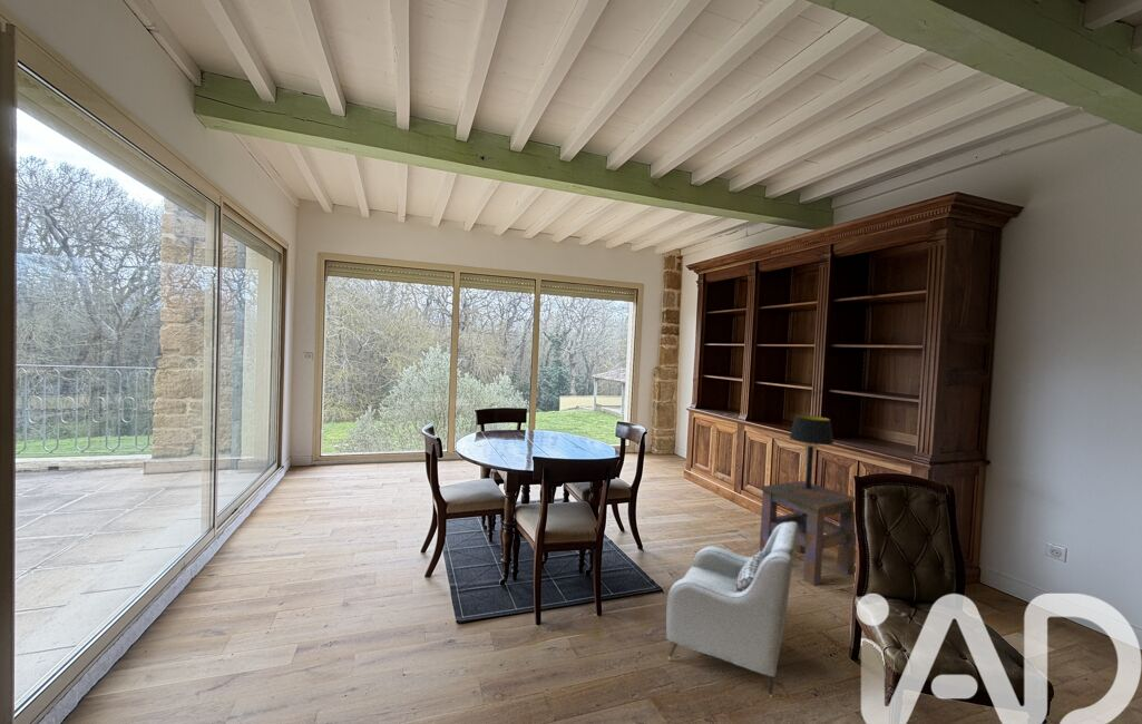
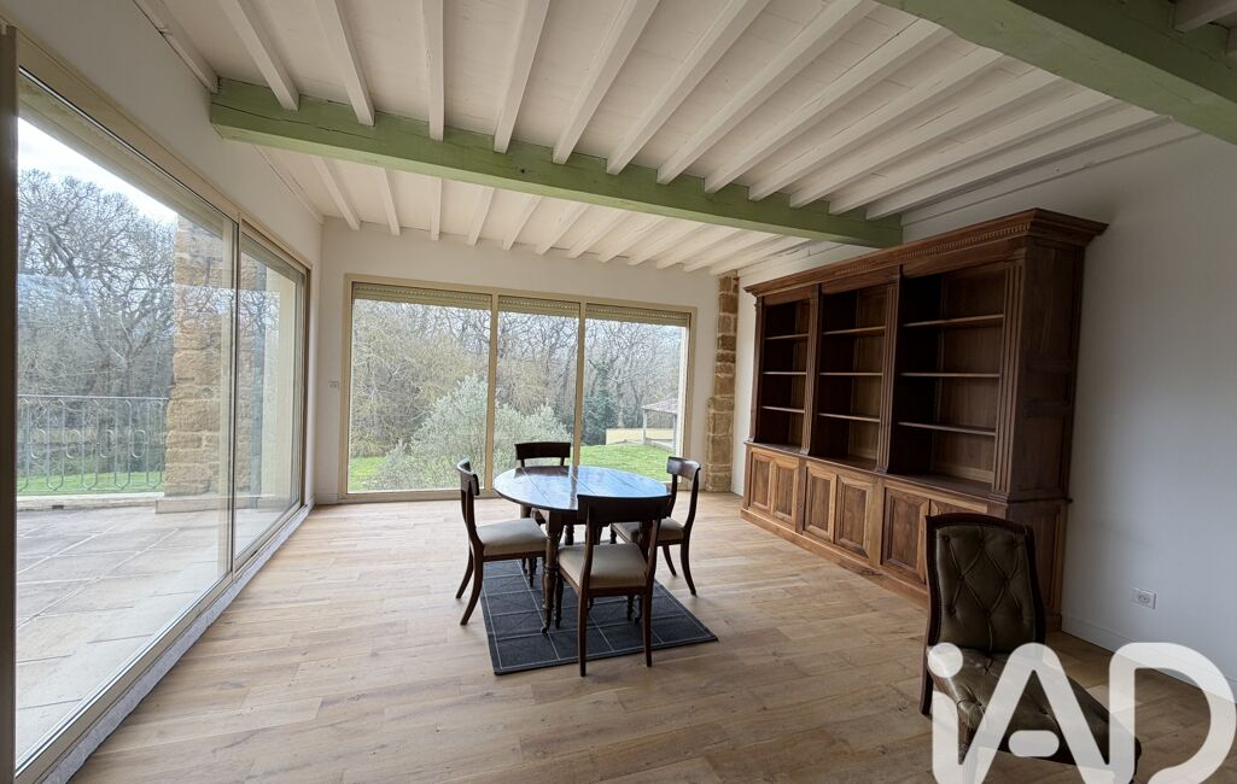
- side table (807, 528)
- armchair (733, 564)
- table lamp (810, 452)
